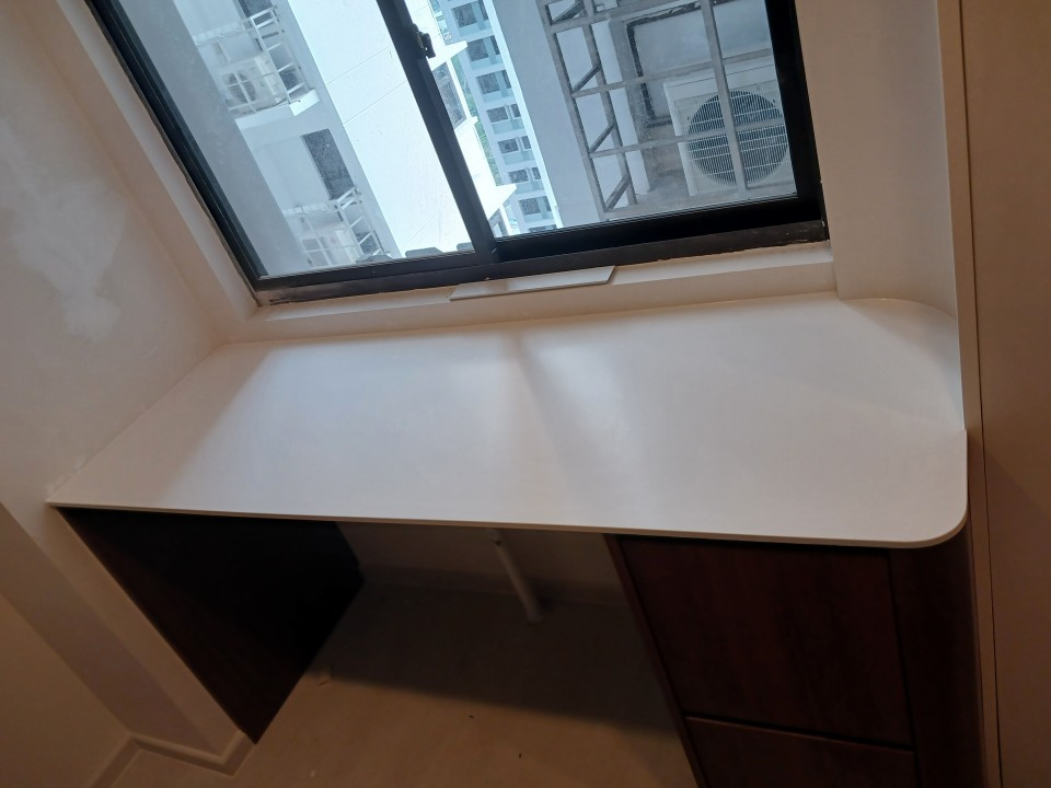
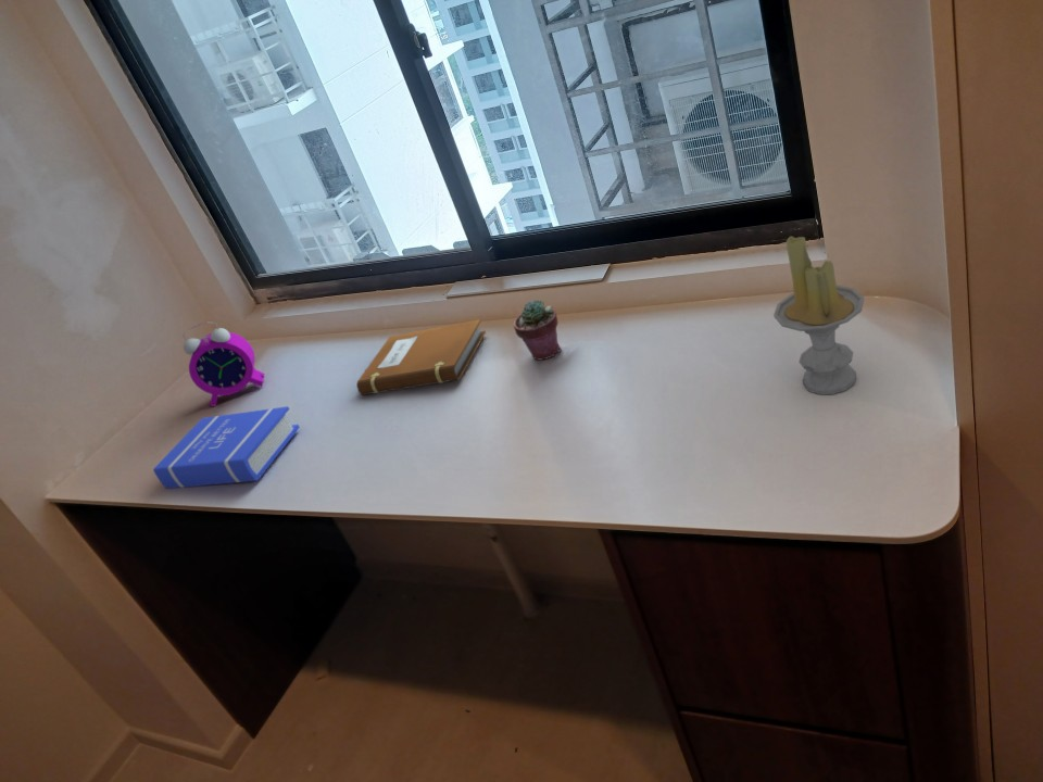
+ candle (818, 312)
+ book (227, 447)
+ potted succulent (538, 328)
+ notebook (418, 357)
+ alarm clock (218, 358)
